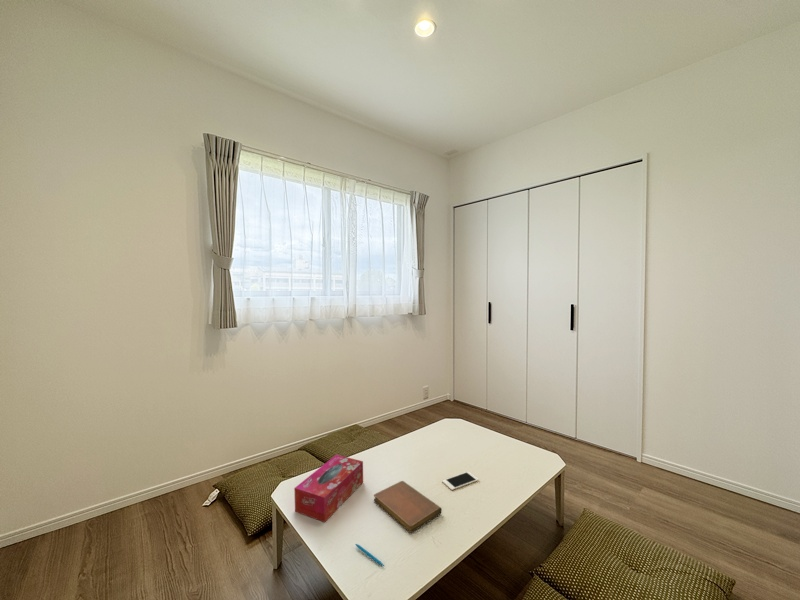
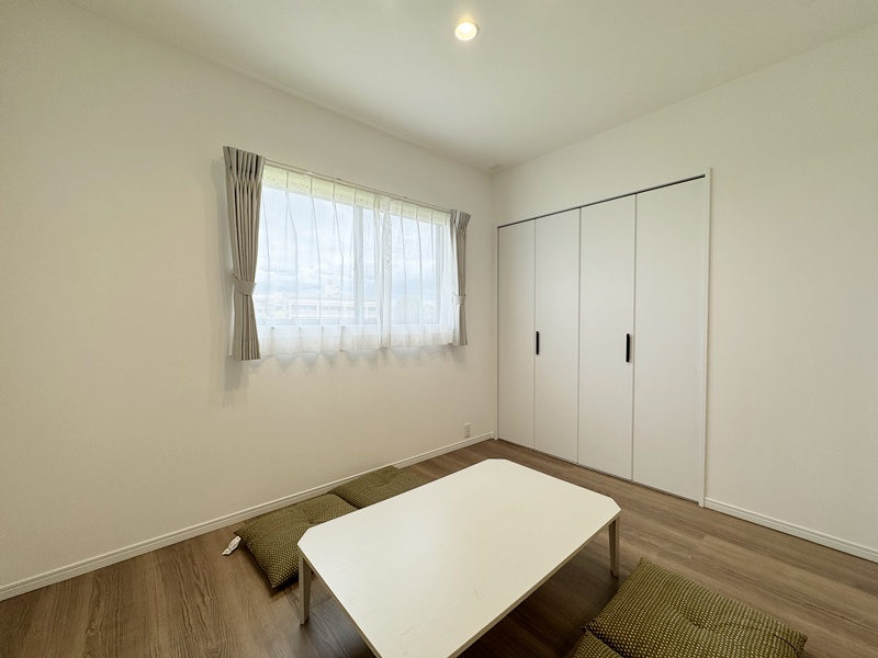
- tissue box (331, 484)
- cell phone (460, 480)
- notebook (406, 503)
- pen (369, 554)
